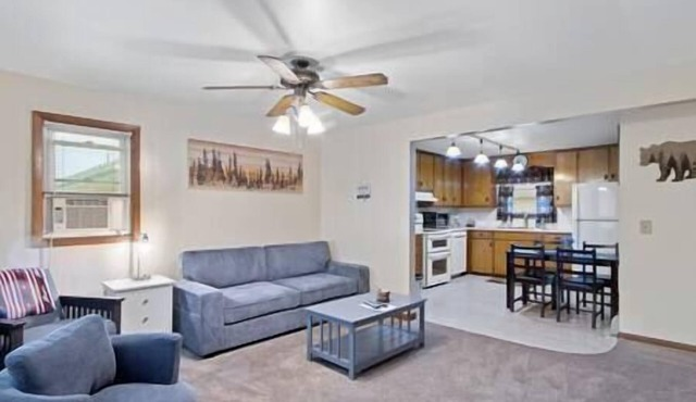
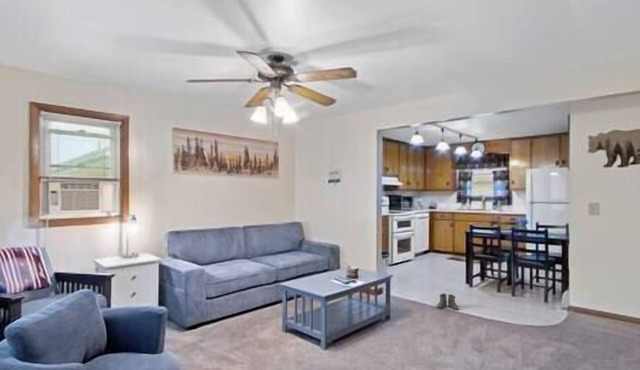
+ boots (446, 301)
